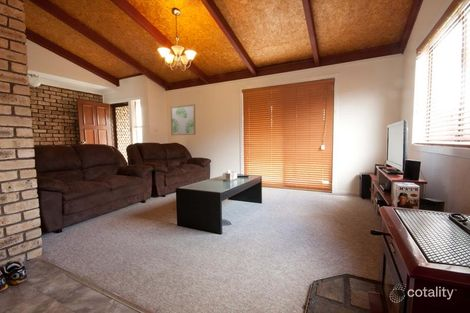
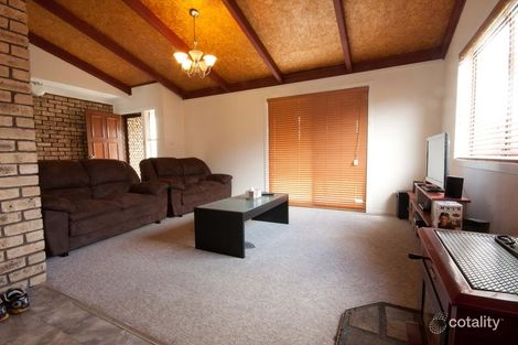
- wall art (182, 120)
